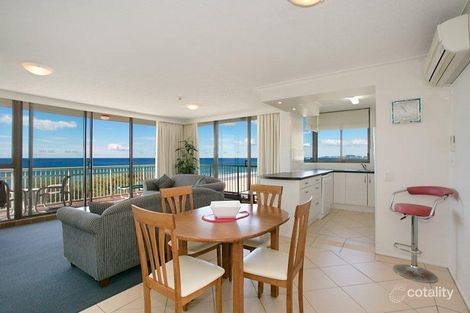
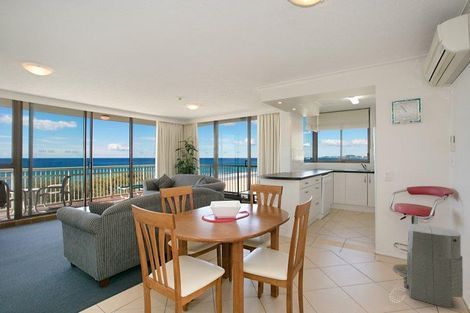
+ air purifier (431, 262)
